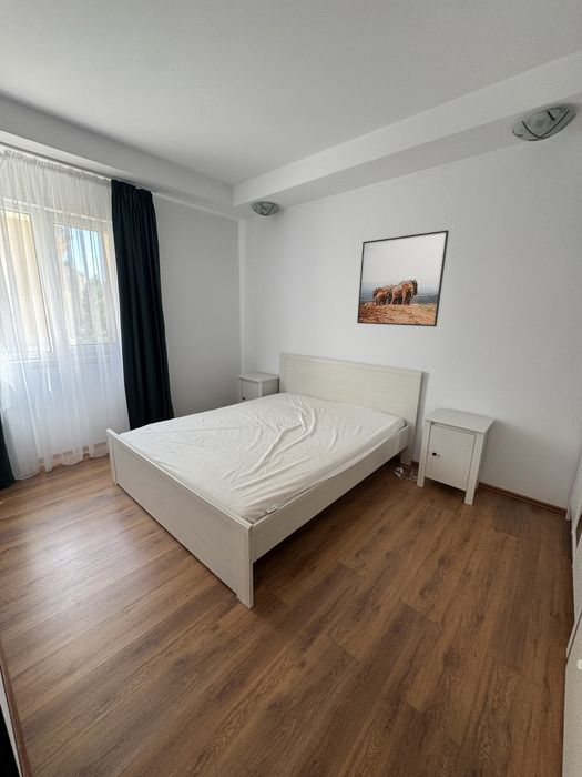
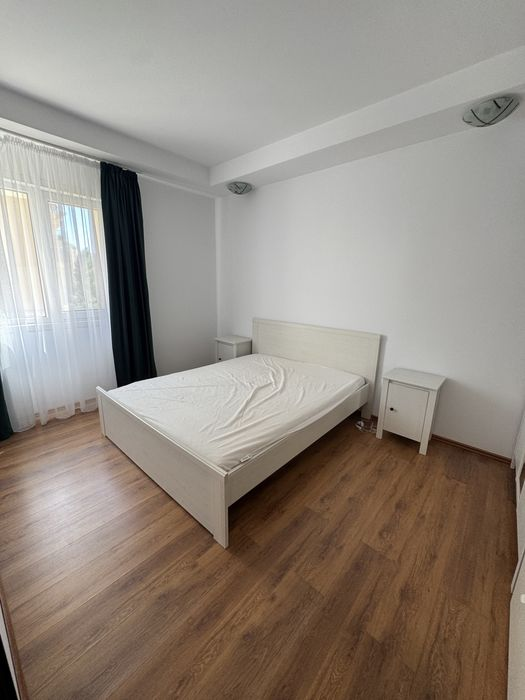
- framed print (397, 282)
